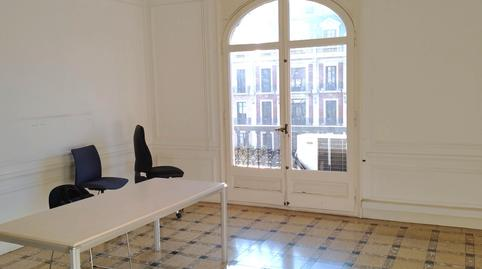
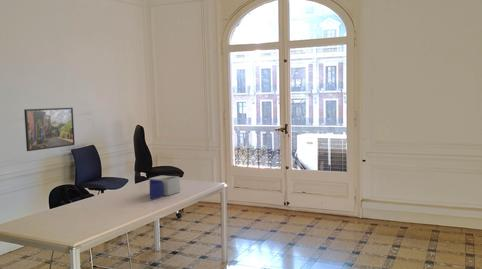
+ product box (156, 187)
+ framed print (50, 128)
